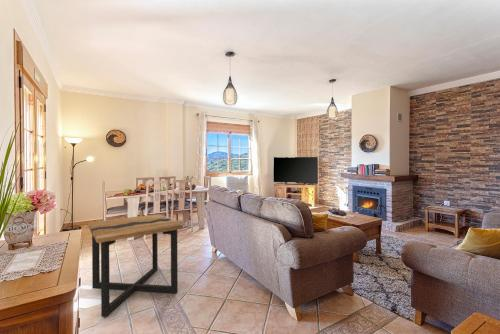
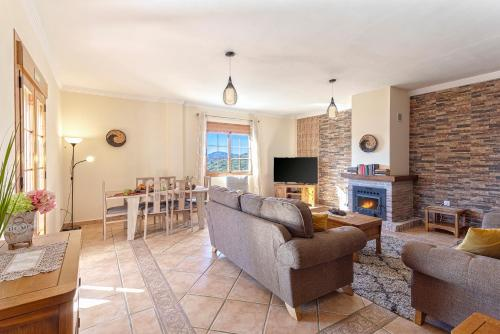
- side table (152, 256)
